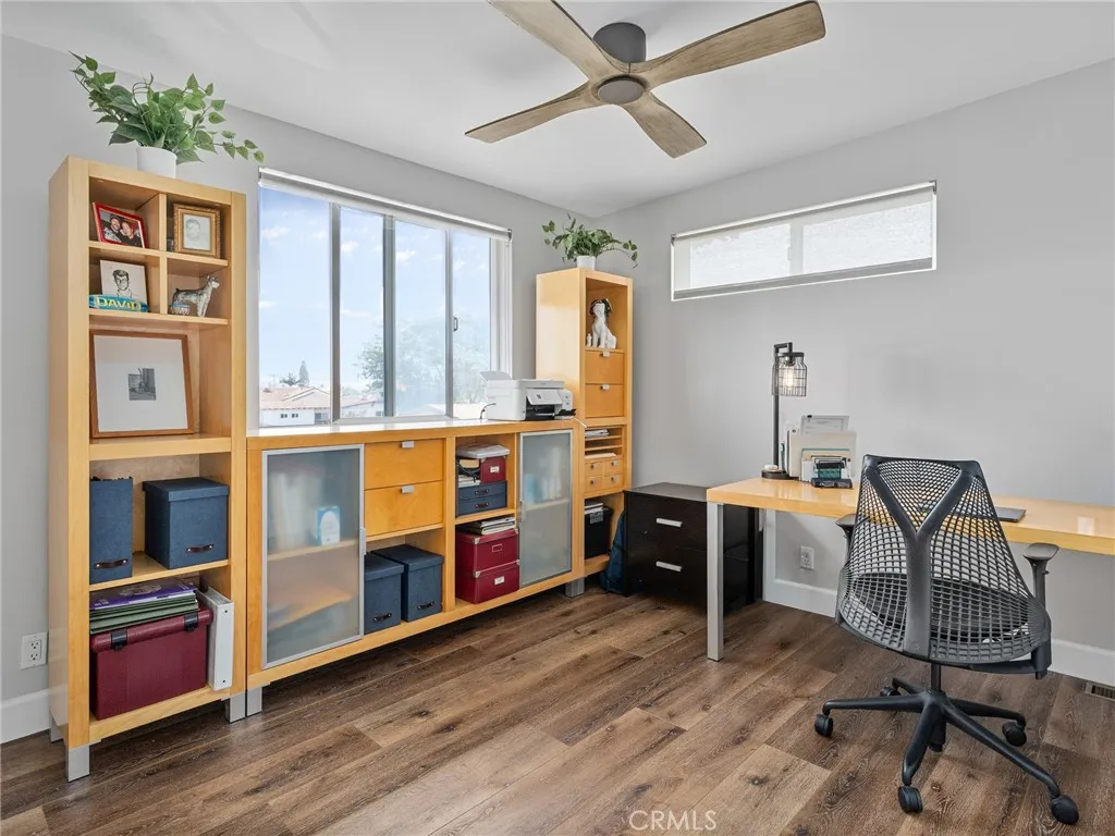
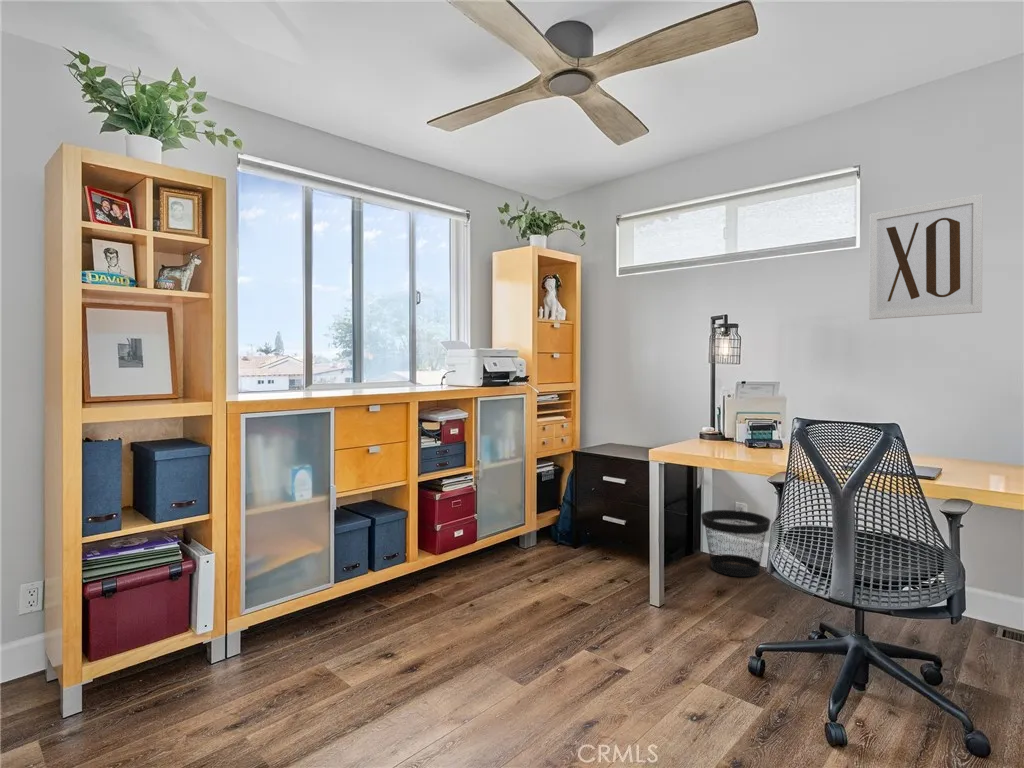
+ wall art (922, 260)
+ wastebasket (733, 542)
